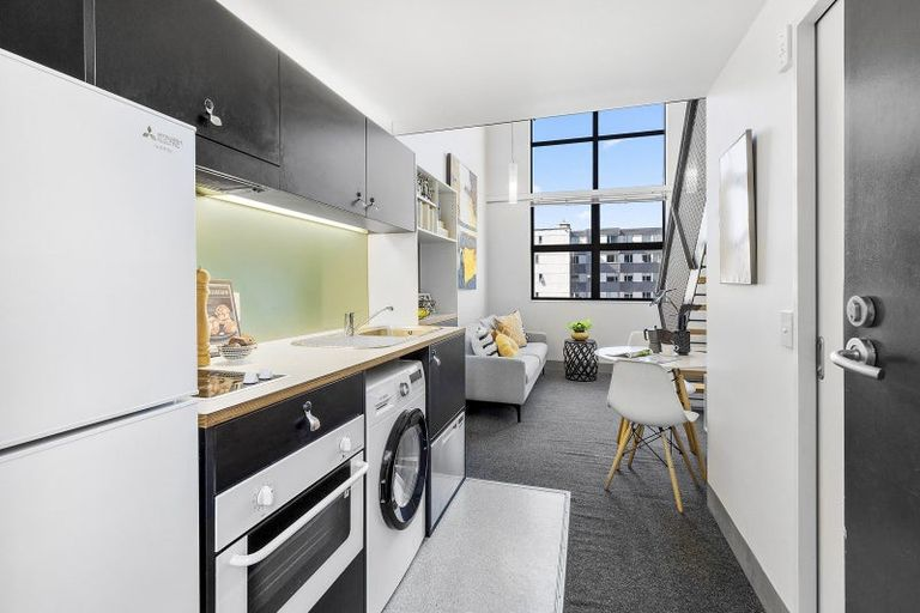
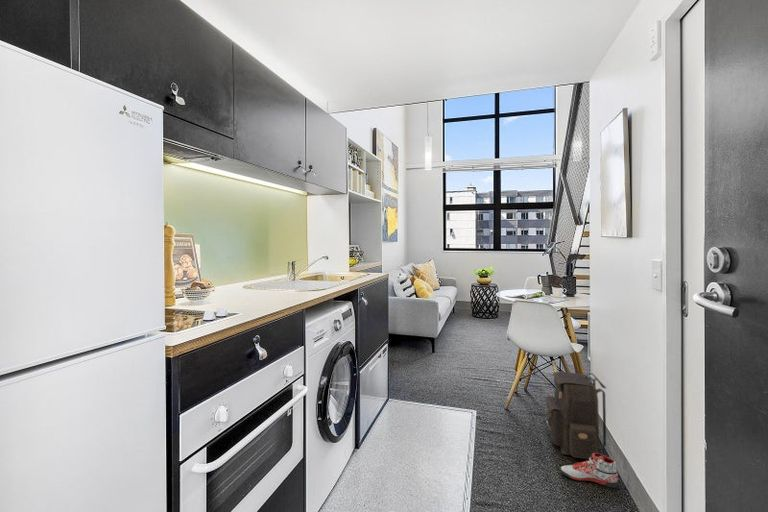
+ backpack (576, 408)
+ sneaker (587, 465)
